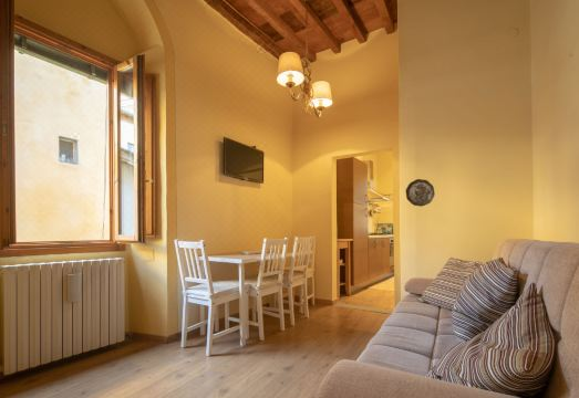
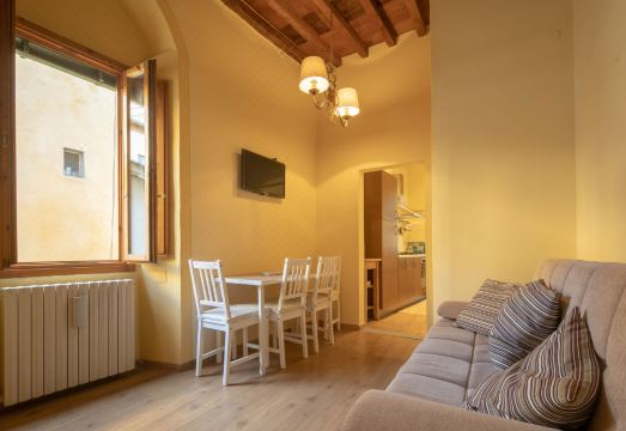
- decorative plate (420, 192)
